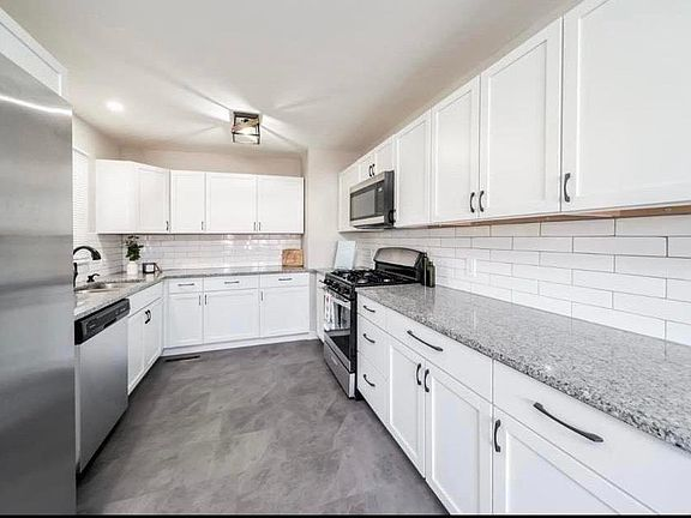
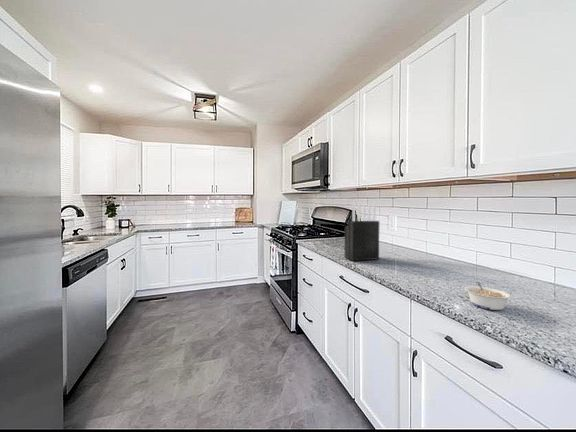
+ legume (485, 296)
+ knife block (360, 230)
